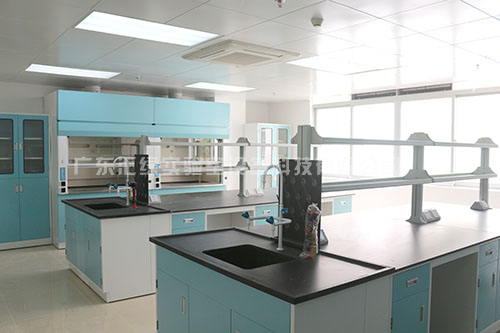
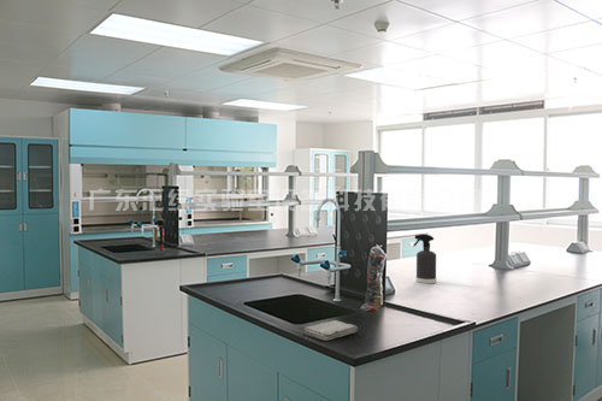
+ washcloth (330, 329)
+ spray bottle (424, 258)
